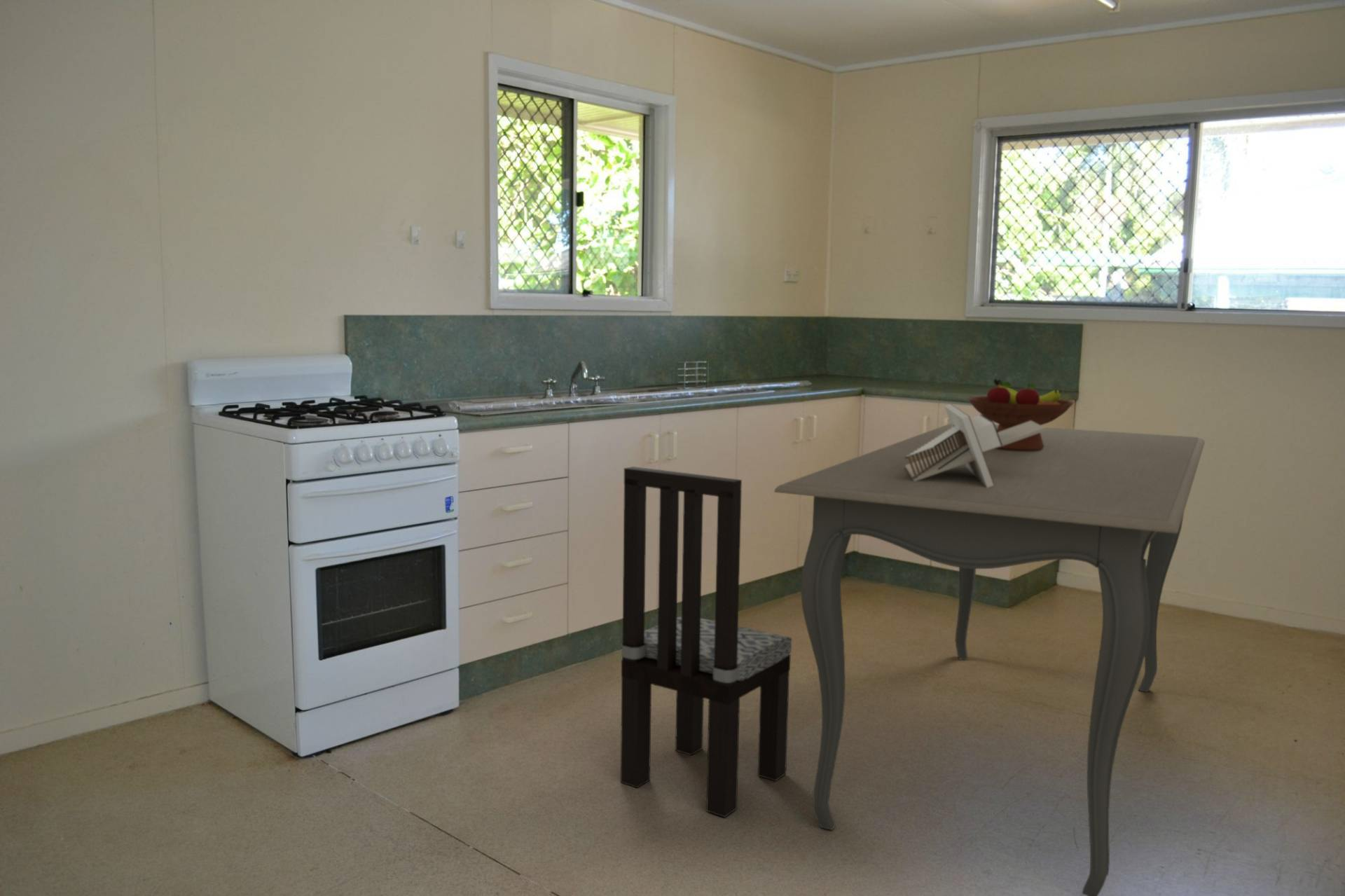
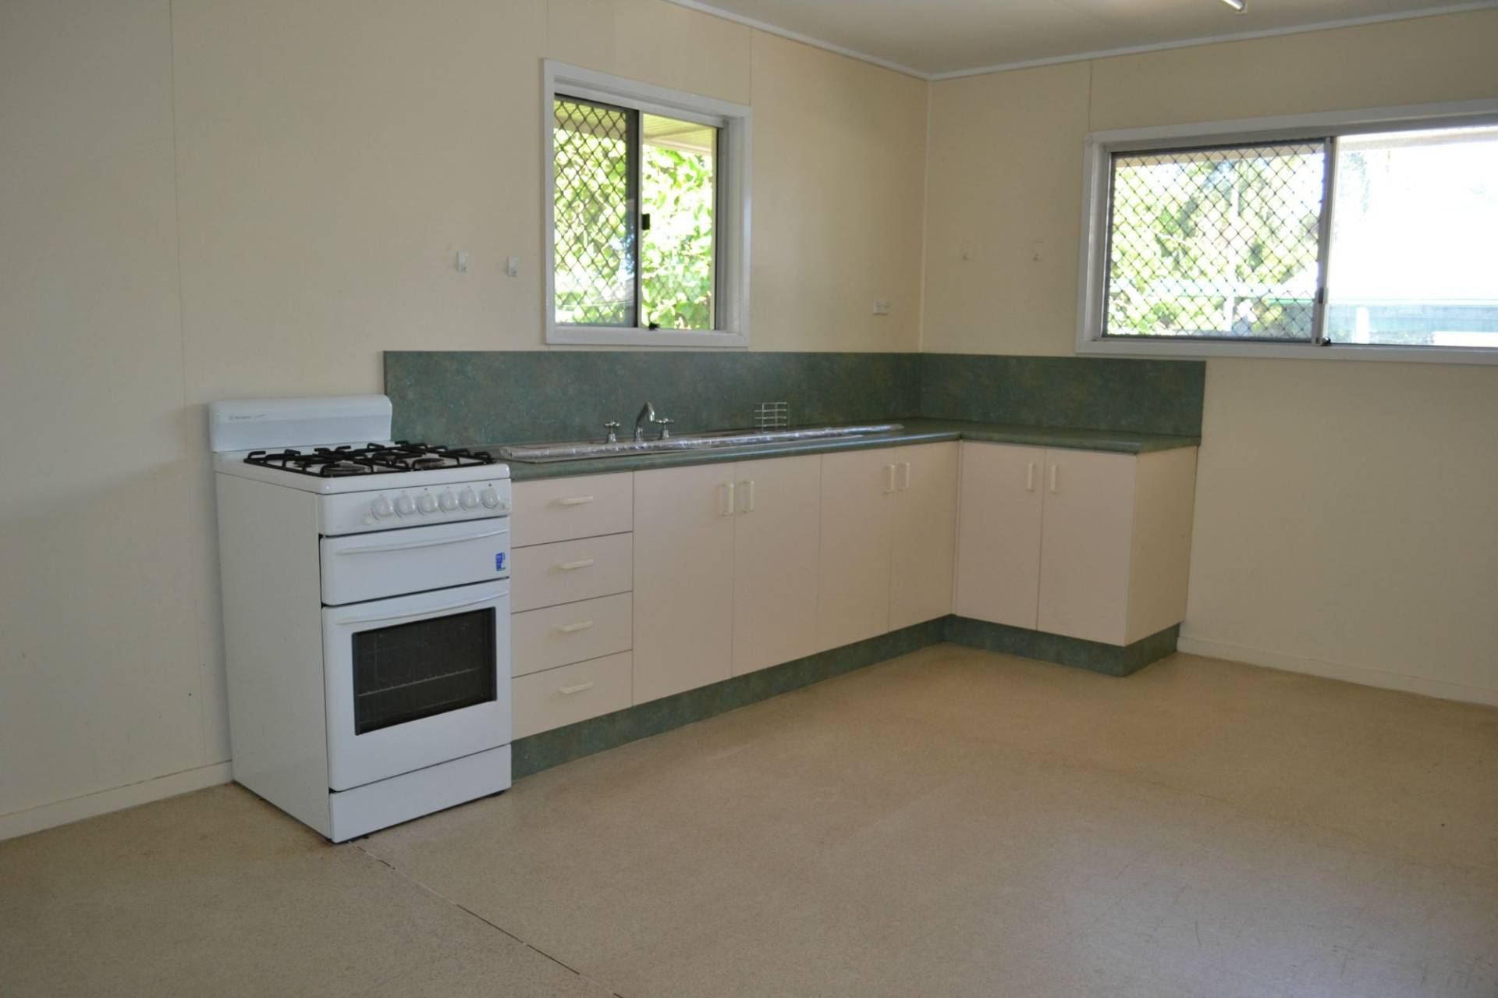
- dining chair (708, 626)
- architectural model (970, 442)
- dining table (1013, 565)
- fruit bowl (1019, 414)
